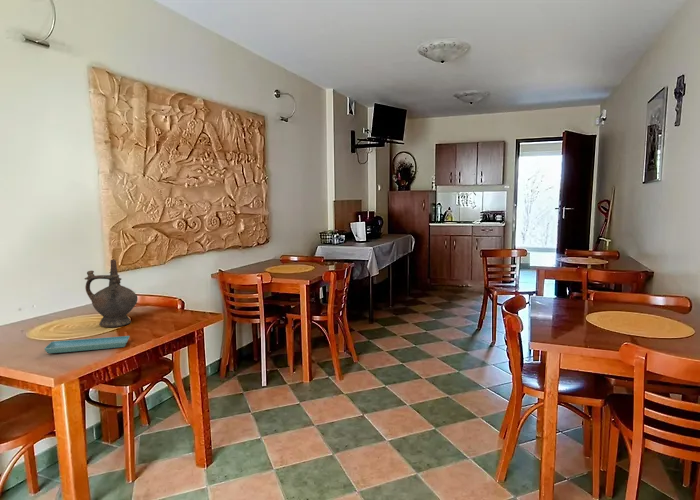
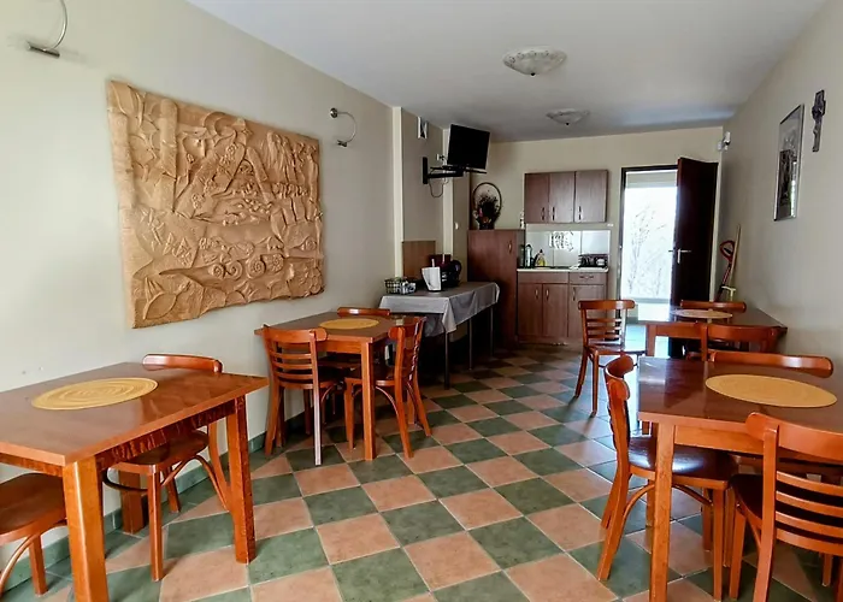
- saucer (89, 344)
- ceremonial vessel (111, 291)
